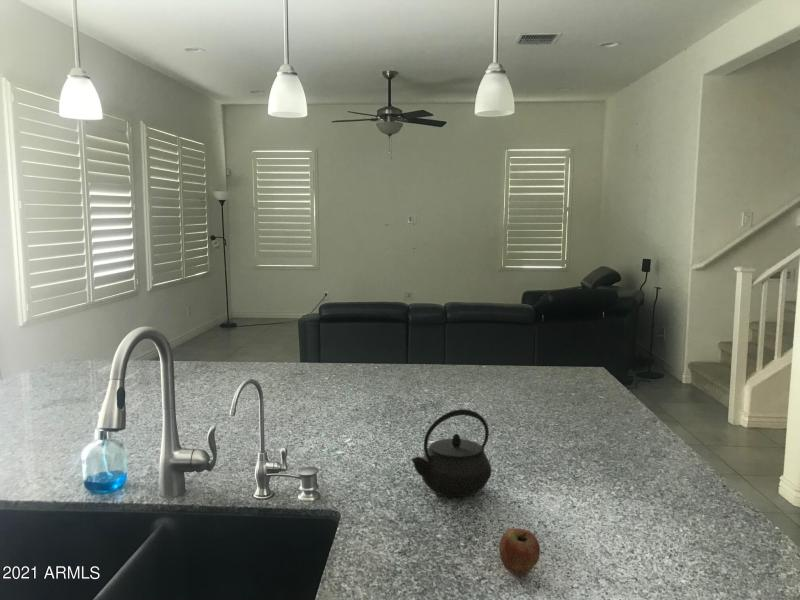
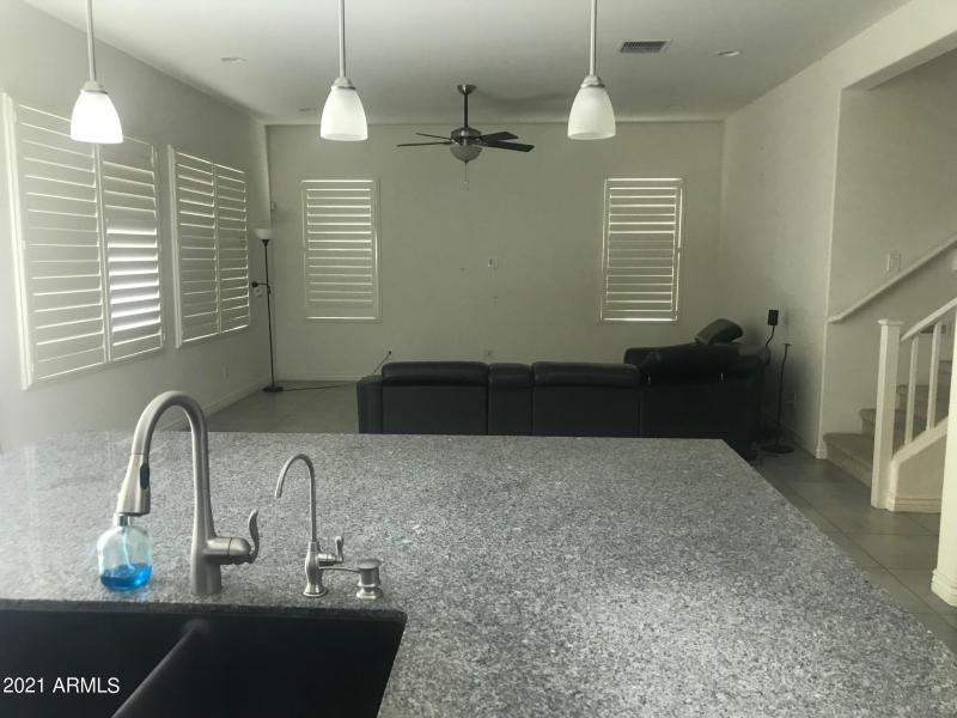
- kettle (451, 450)
- fruit (519, 549)
